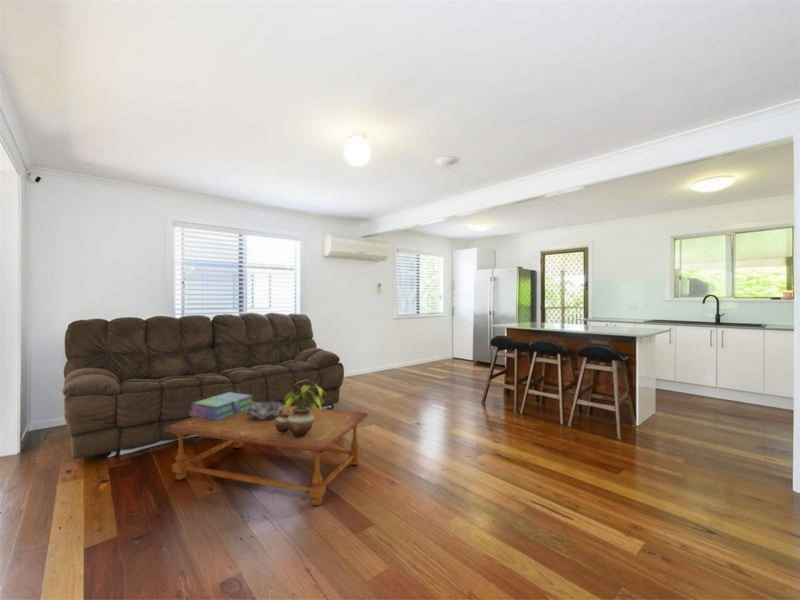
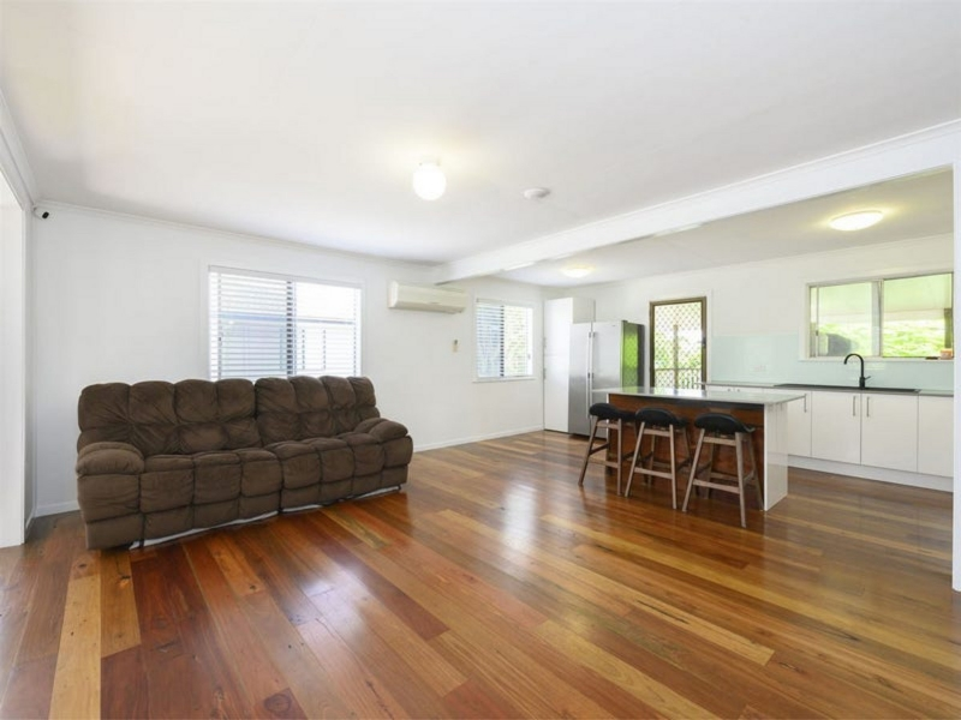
- stack of books (223, 404)
- coffee table (271, 445)
- potted plant (302, 406)
- decorative bowl (265, 410)
